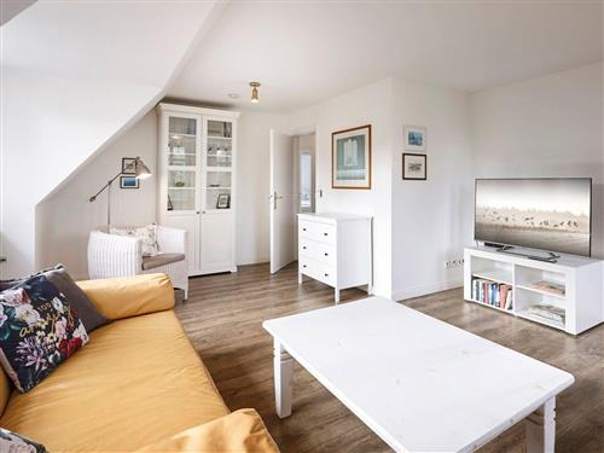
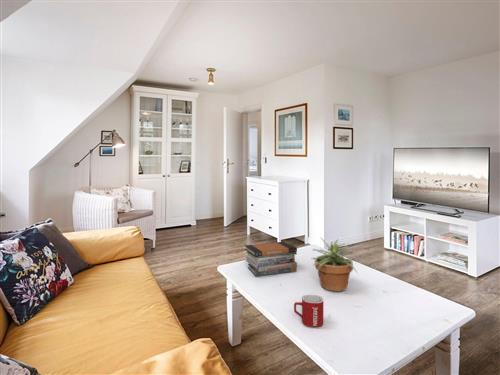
+ potted plant (334, 262)
+ book stack (270, 258)
+ mug (308, 310)
